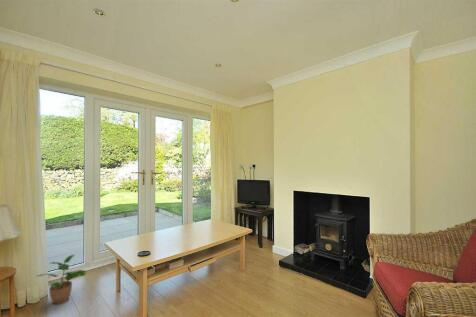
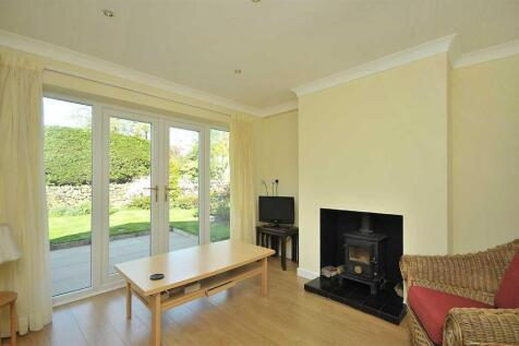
- potted plant (61, 278)
